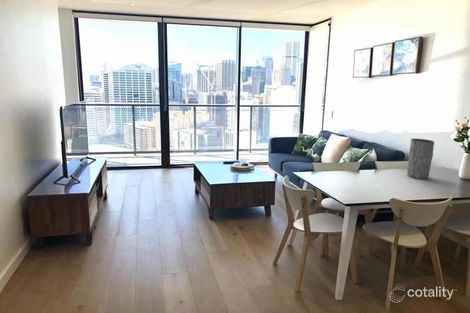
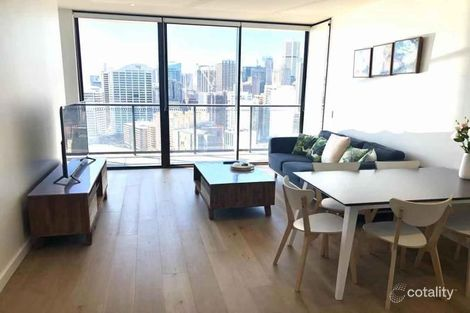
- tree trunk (420, 158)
